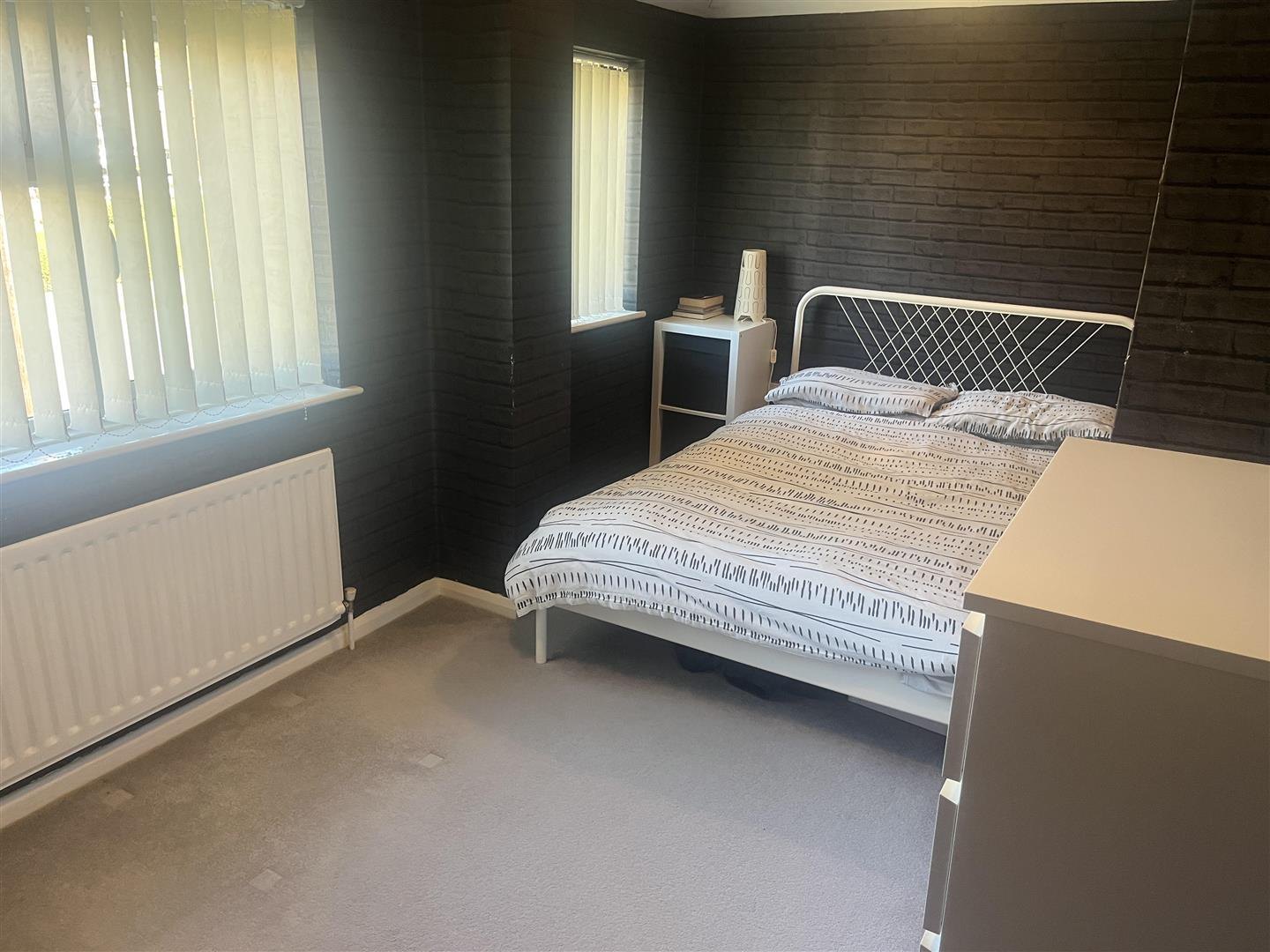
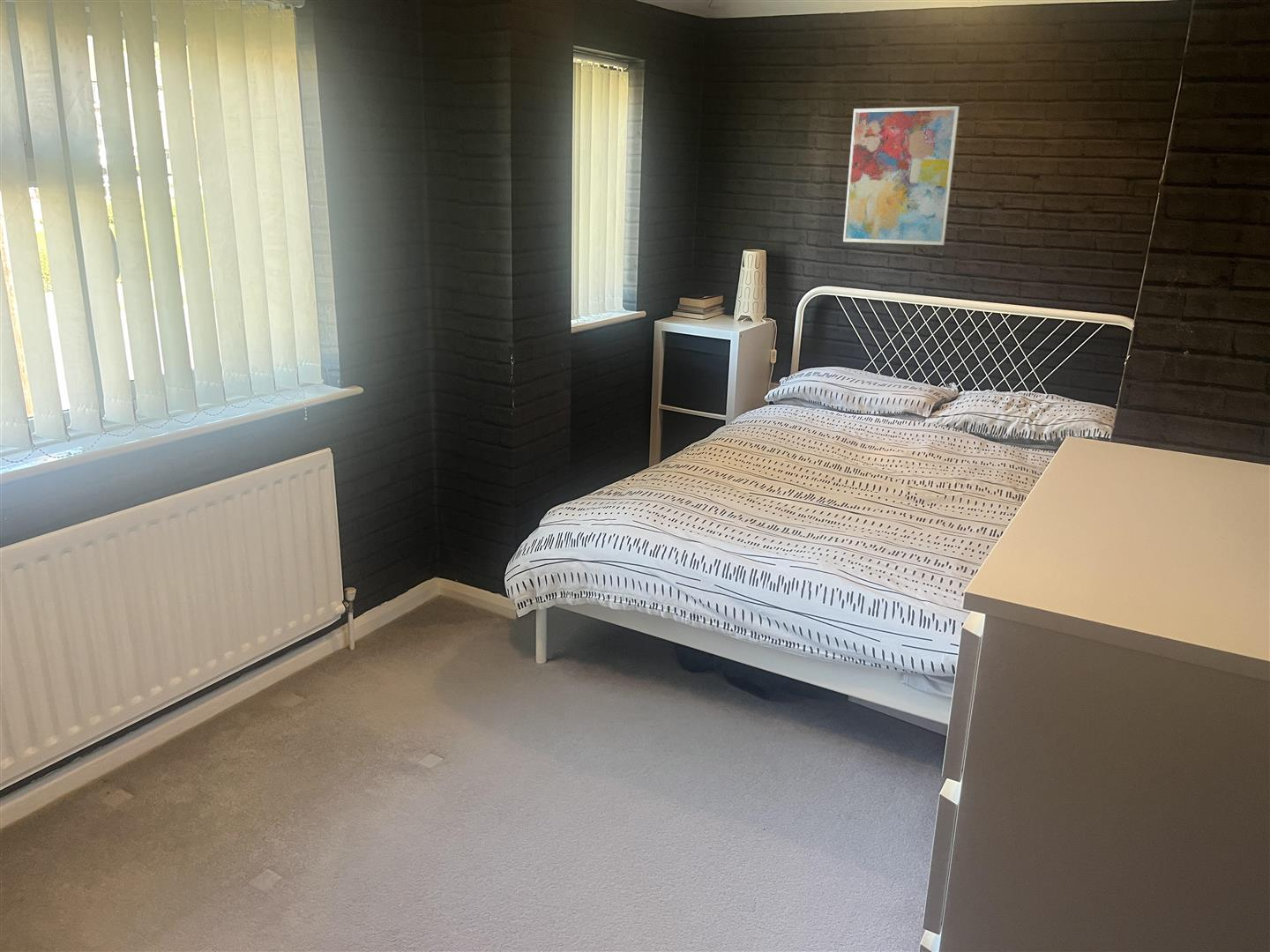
+ wall art (899, 176)
